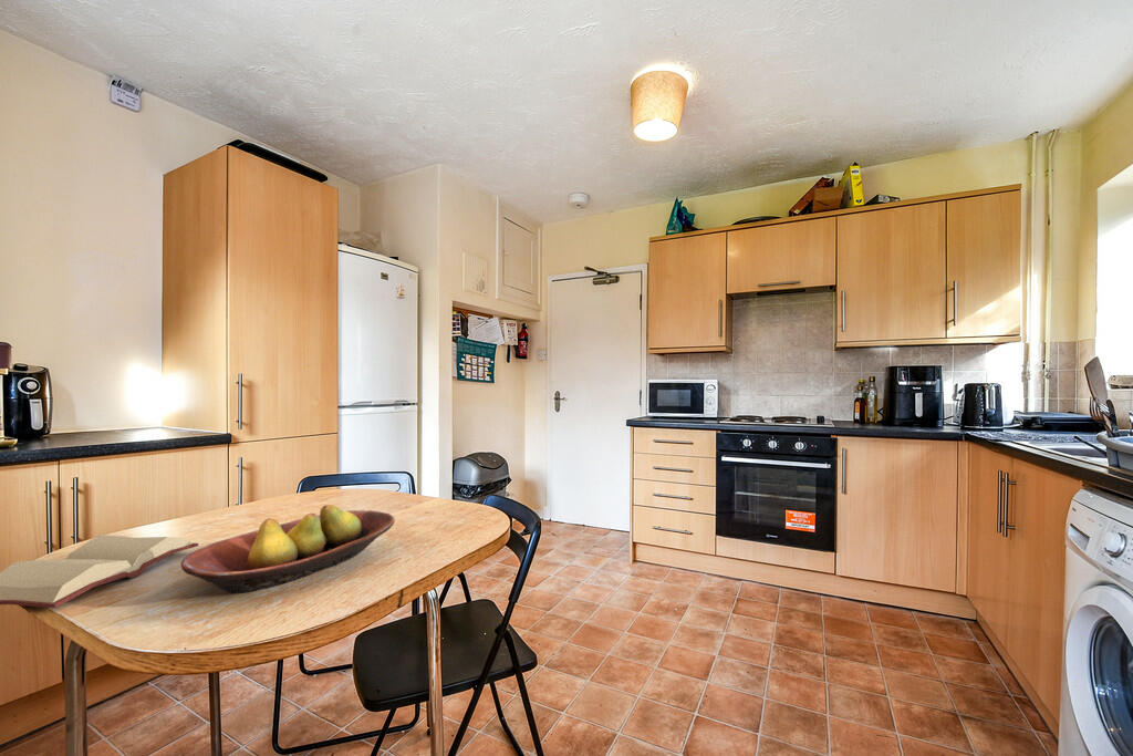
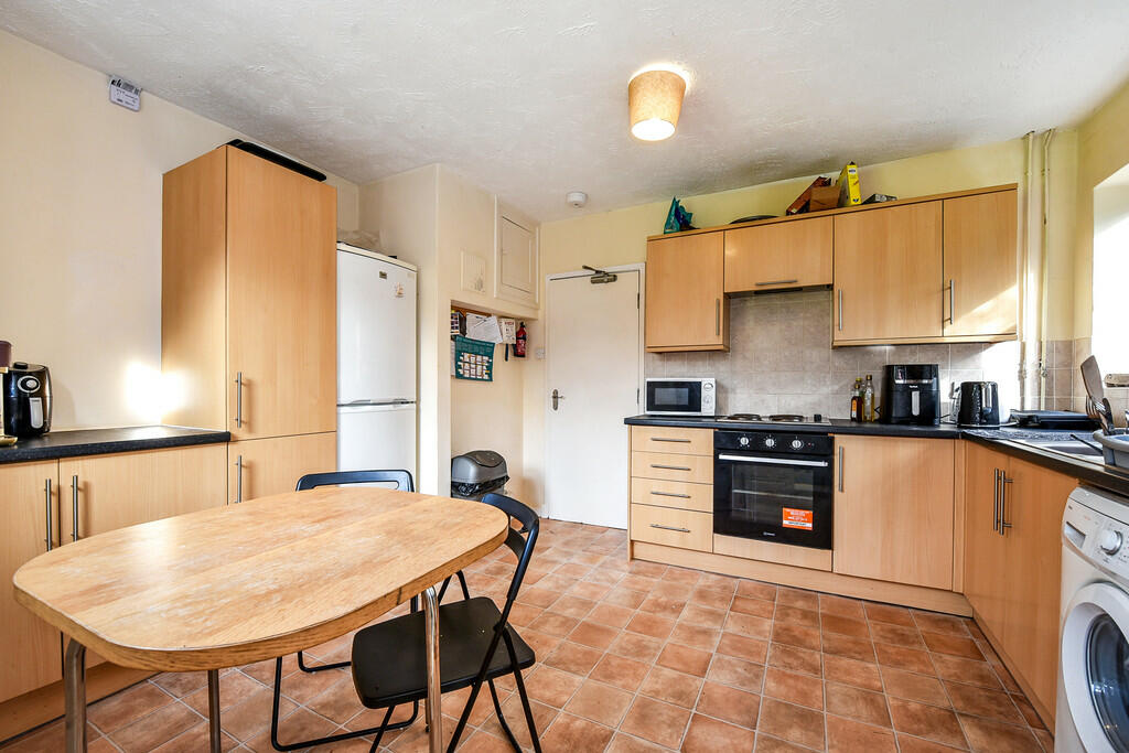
- hardback book (97, 561)
- fruit bowl (301, 539)
